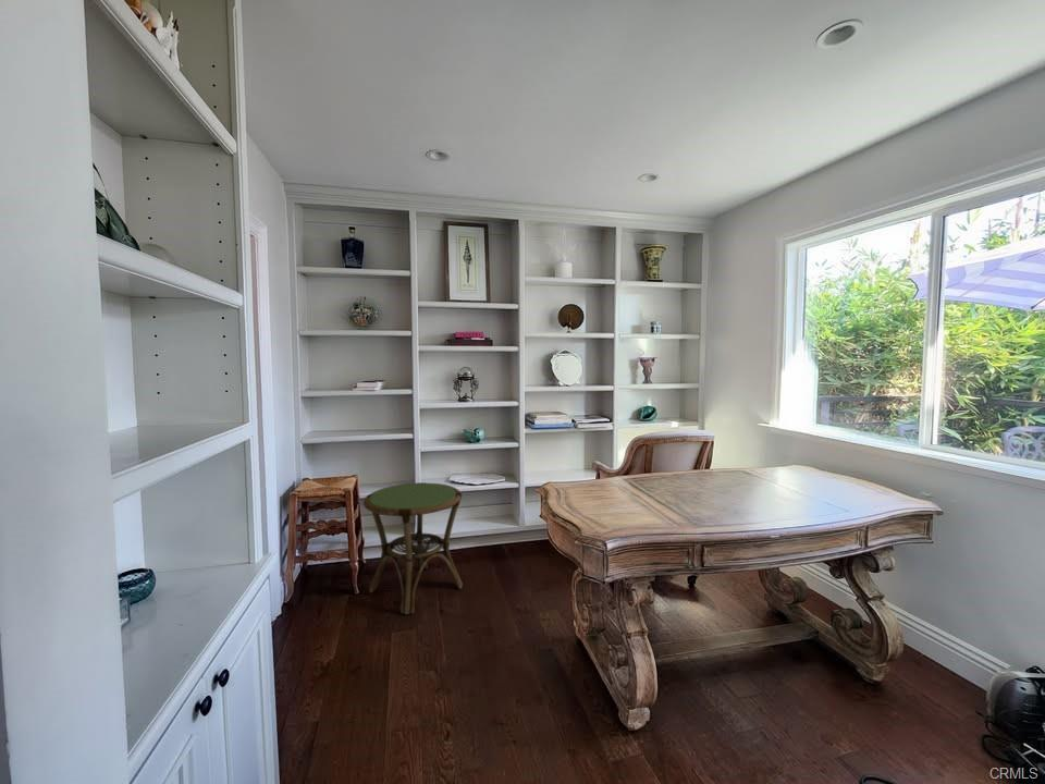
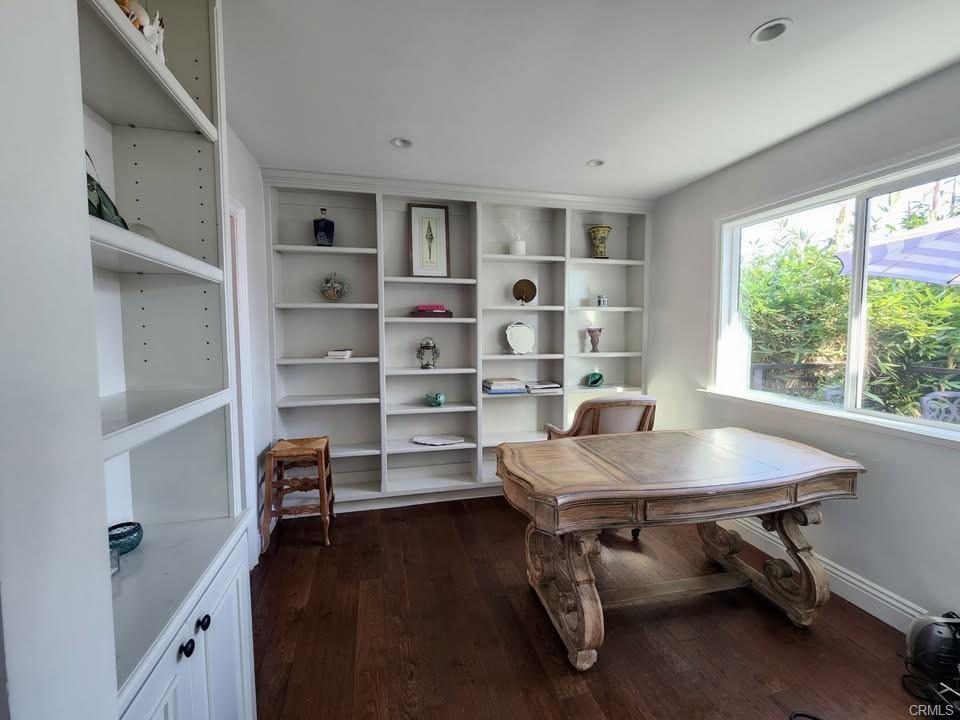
- side table (414, 541)
